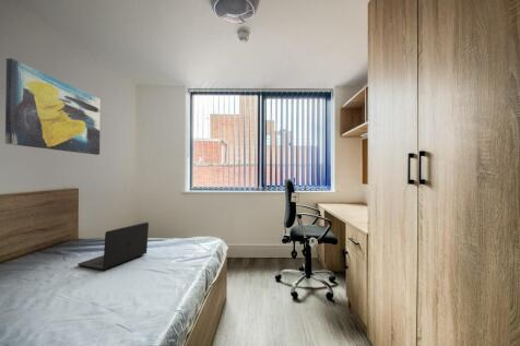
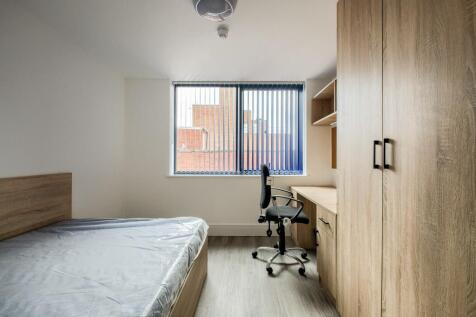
- laptop (115, 242)
- wall art (62, 116)
